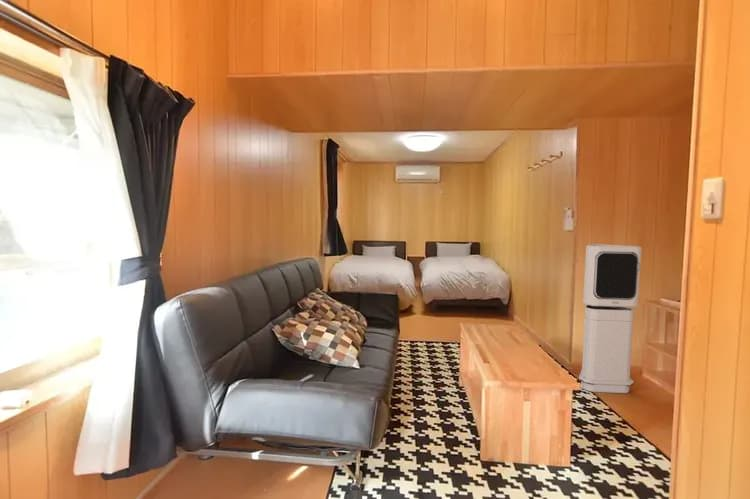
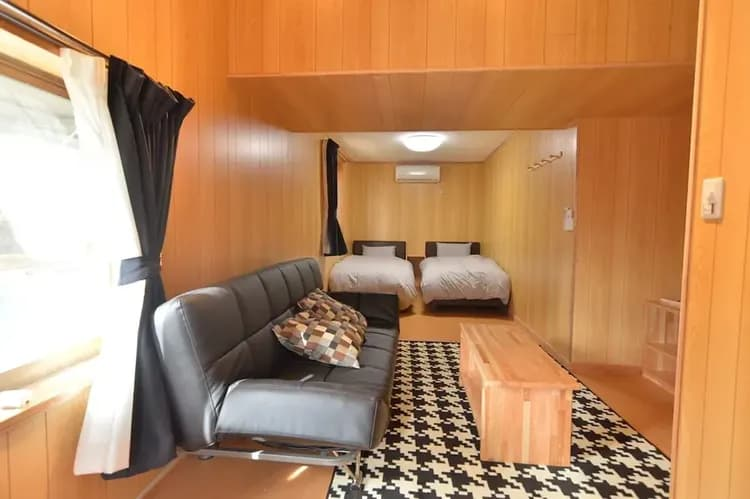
- air purifier (600, 314)
